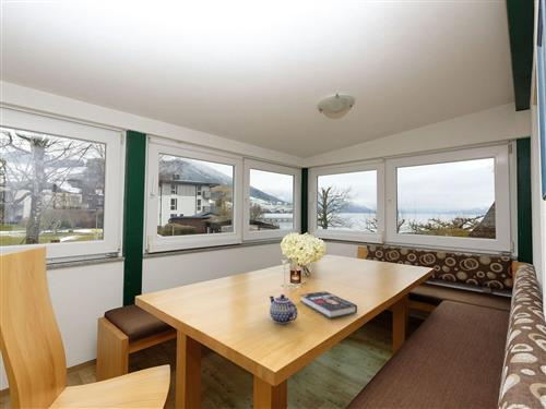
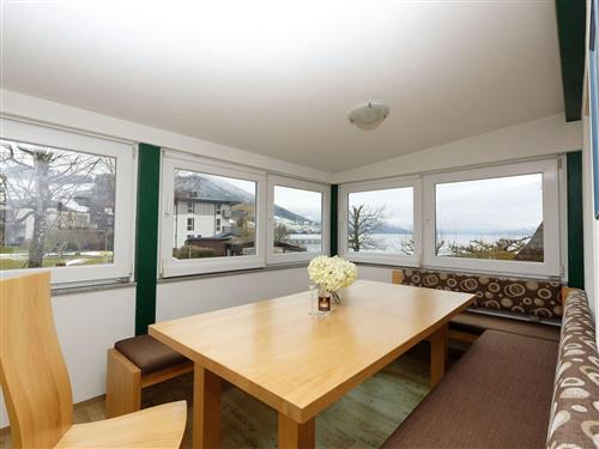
- book (327, 303)
- teapot (282, 308)
